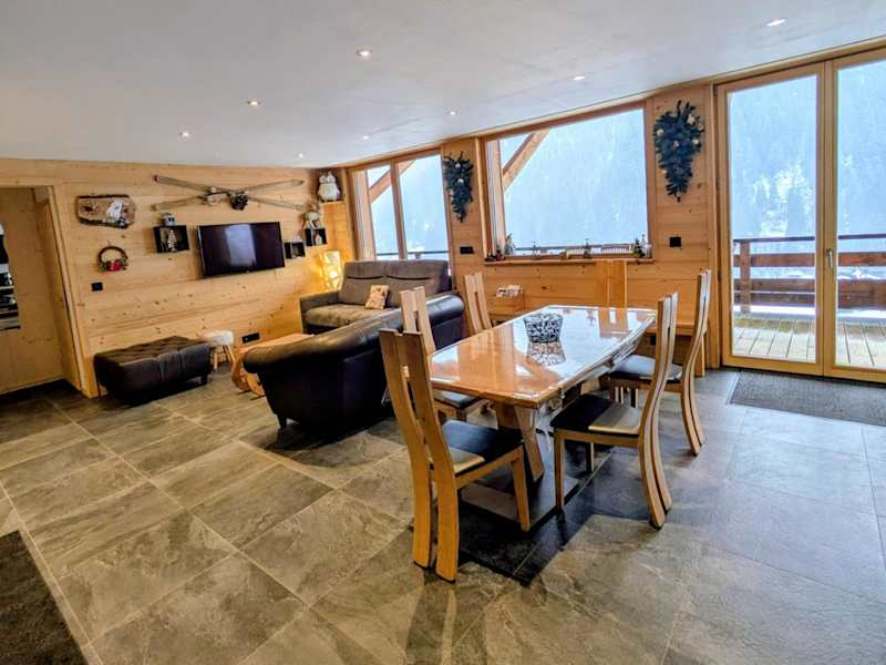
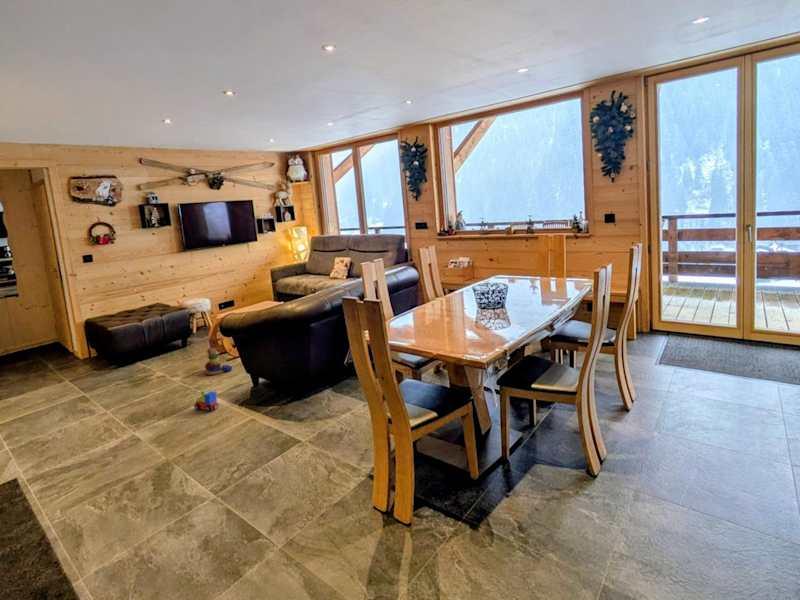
+ toy train (206, 400)
+ stacking toy (215, 356)
